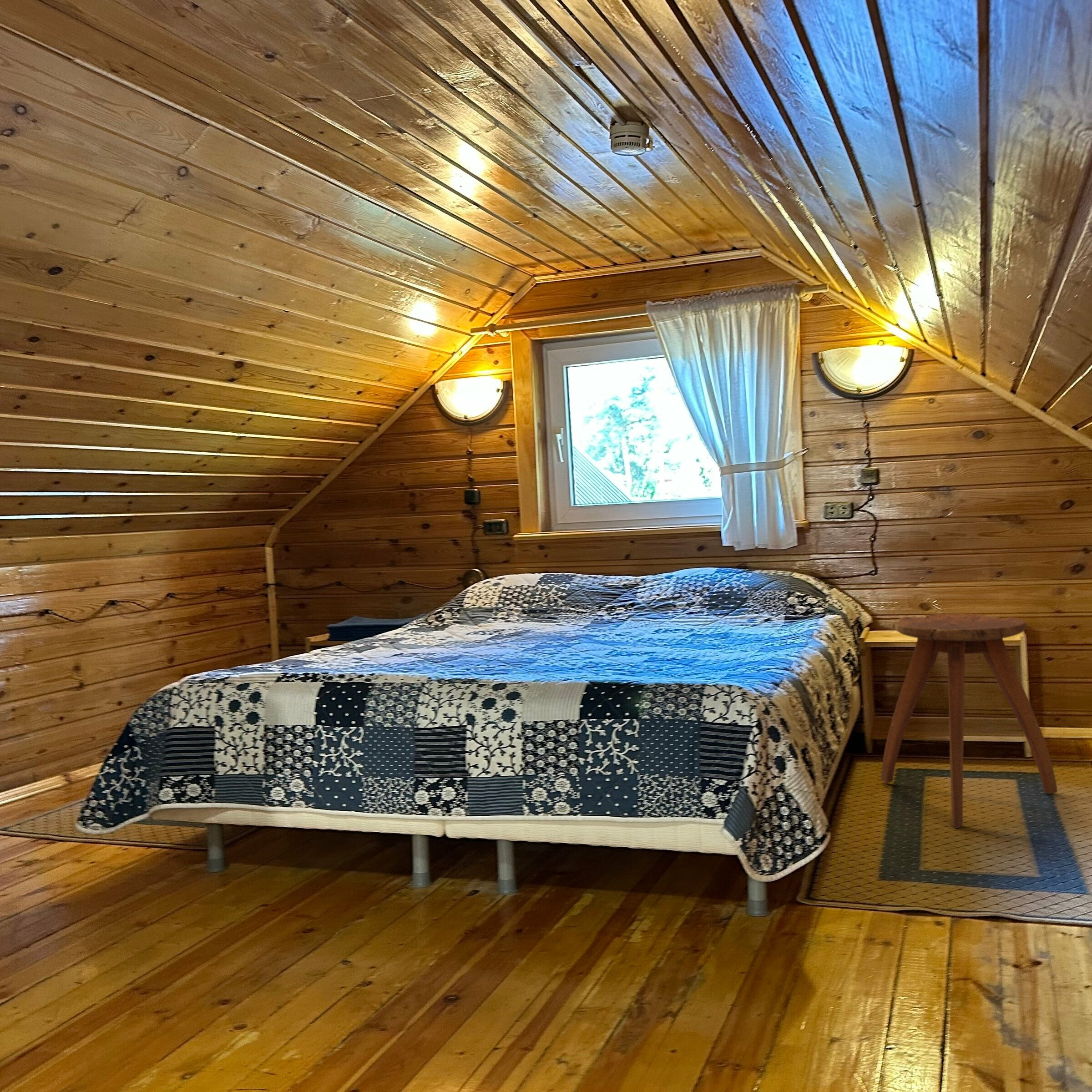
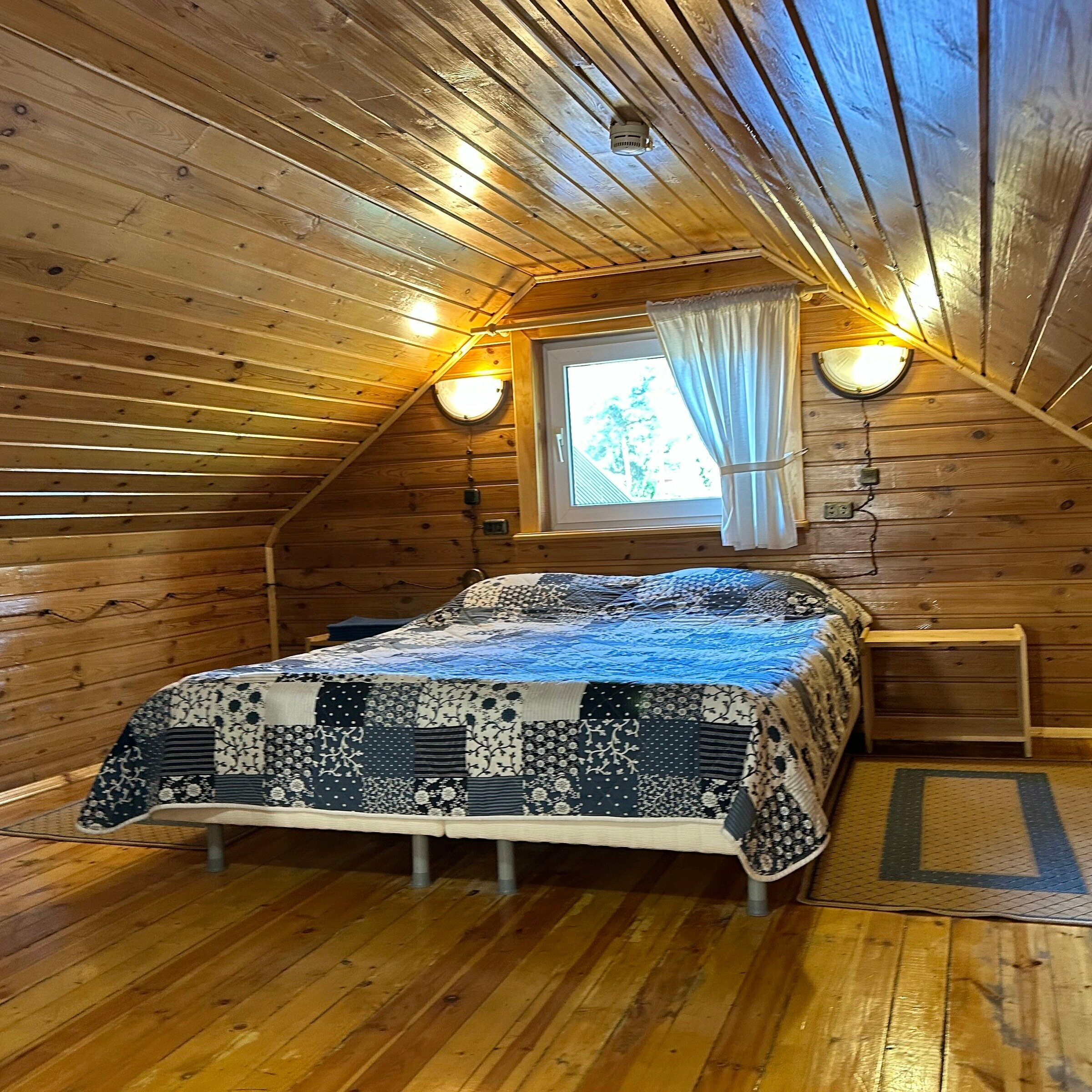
- stool (964, 712)
